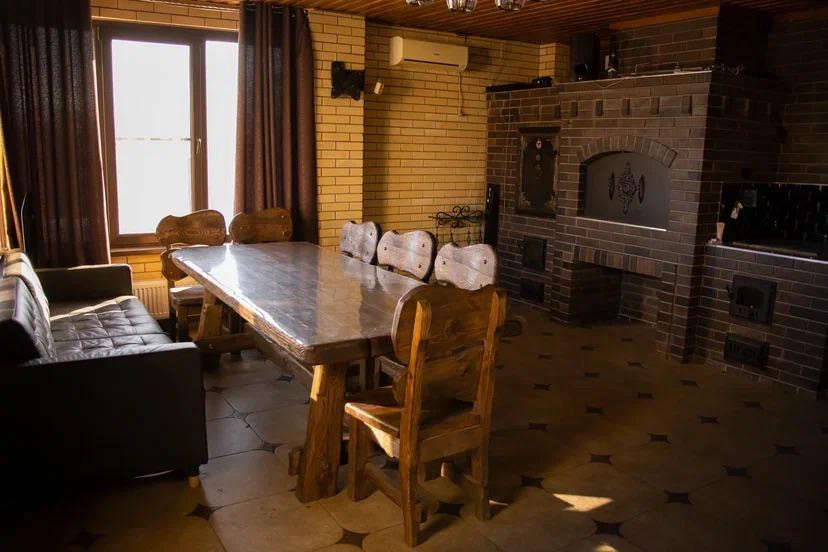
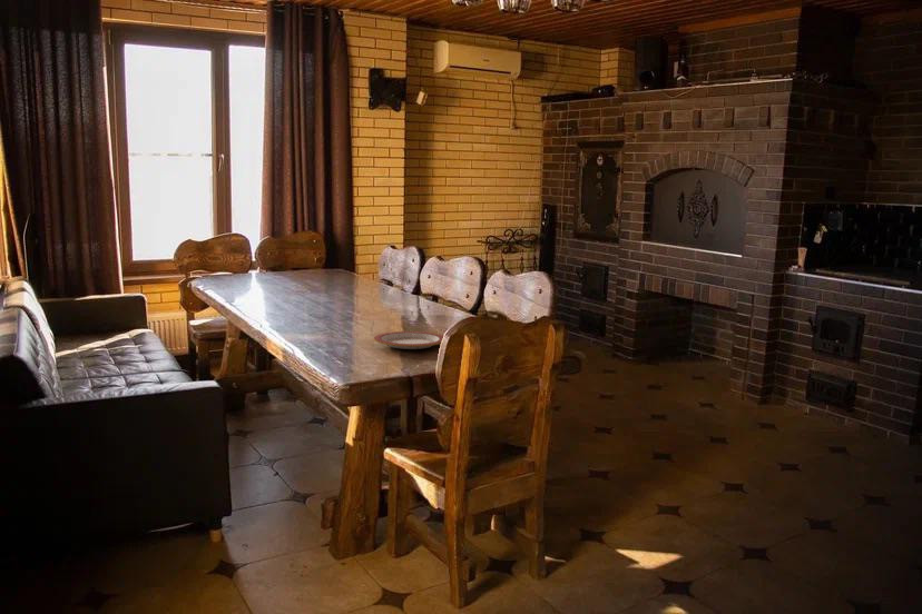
+ plate (410, 340)
